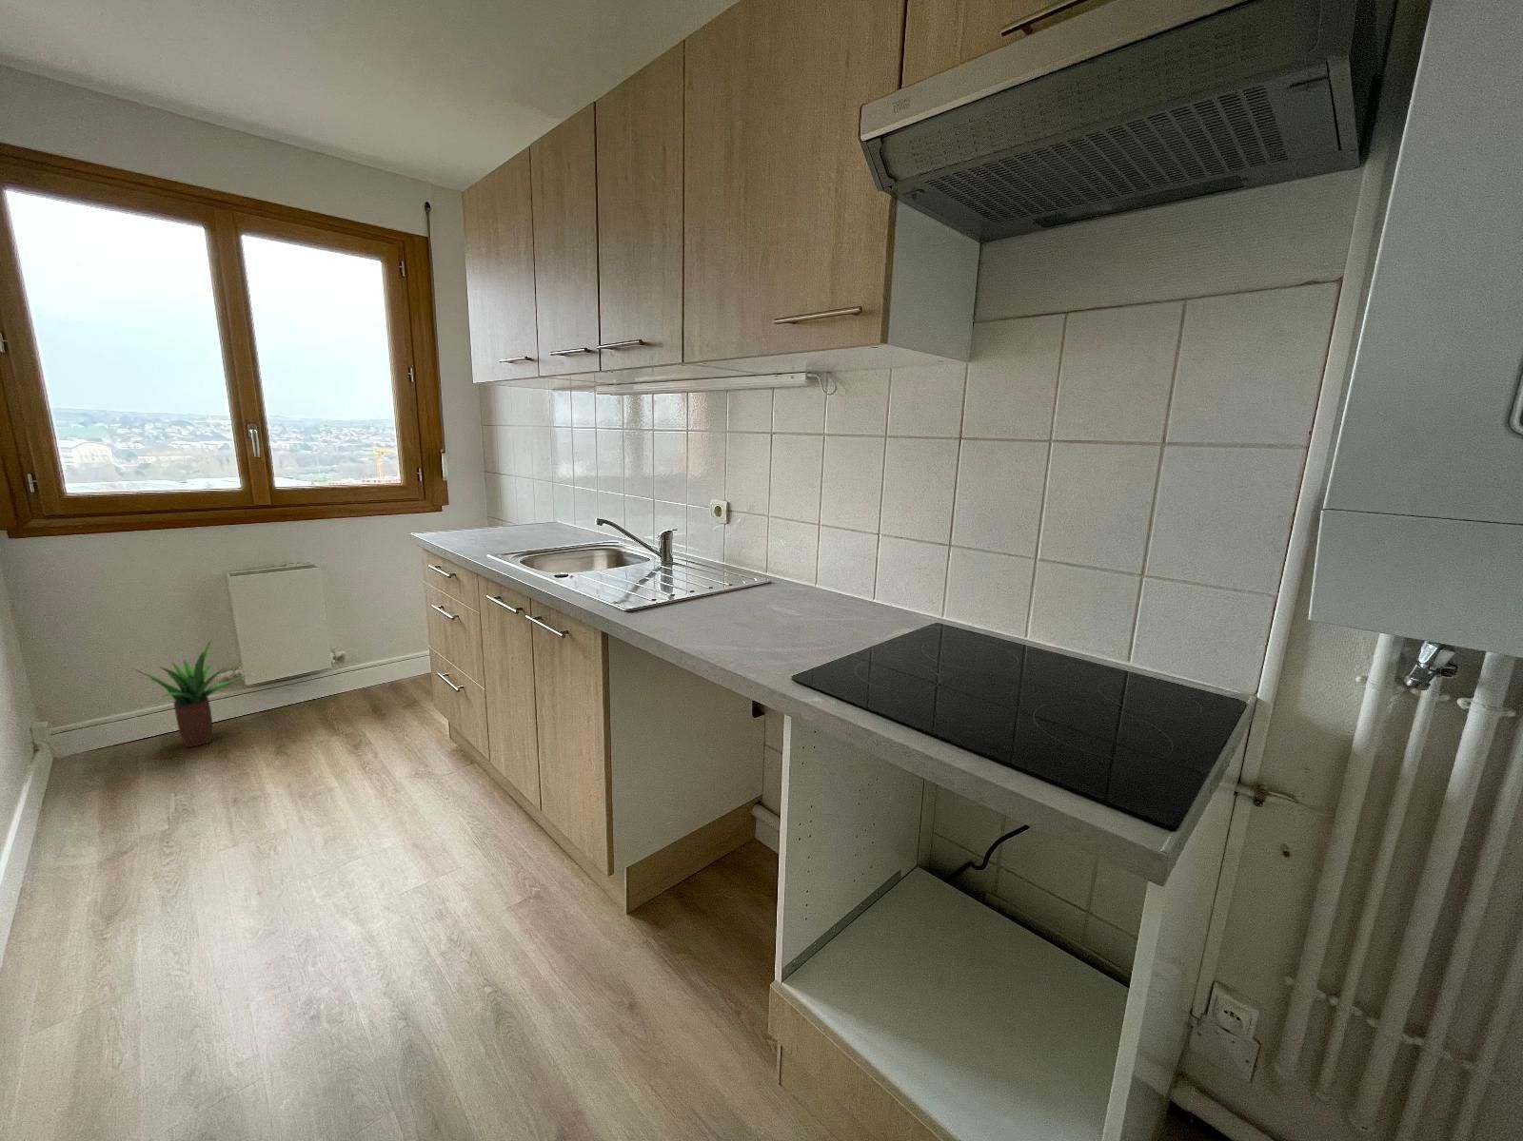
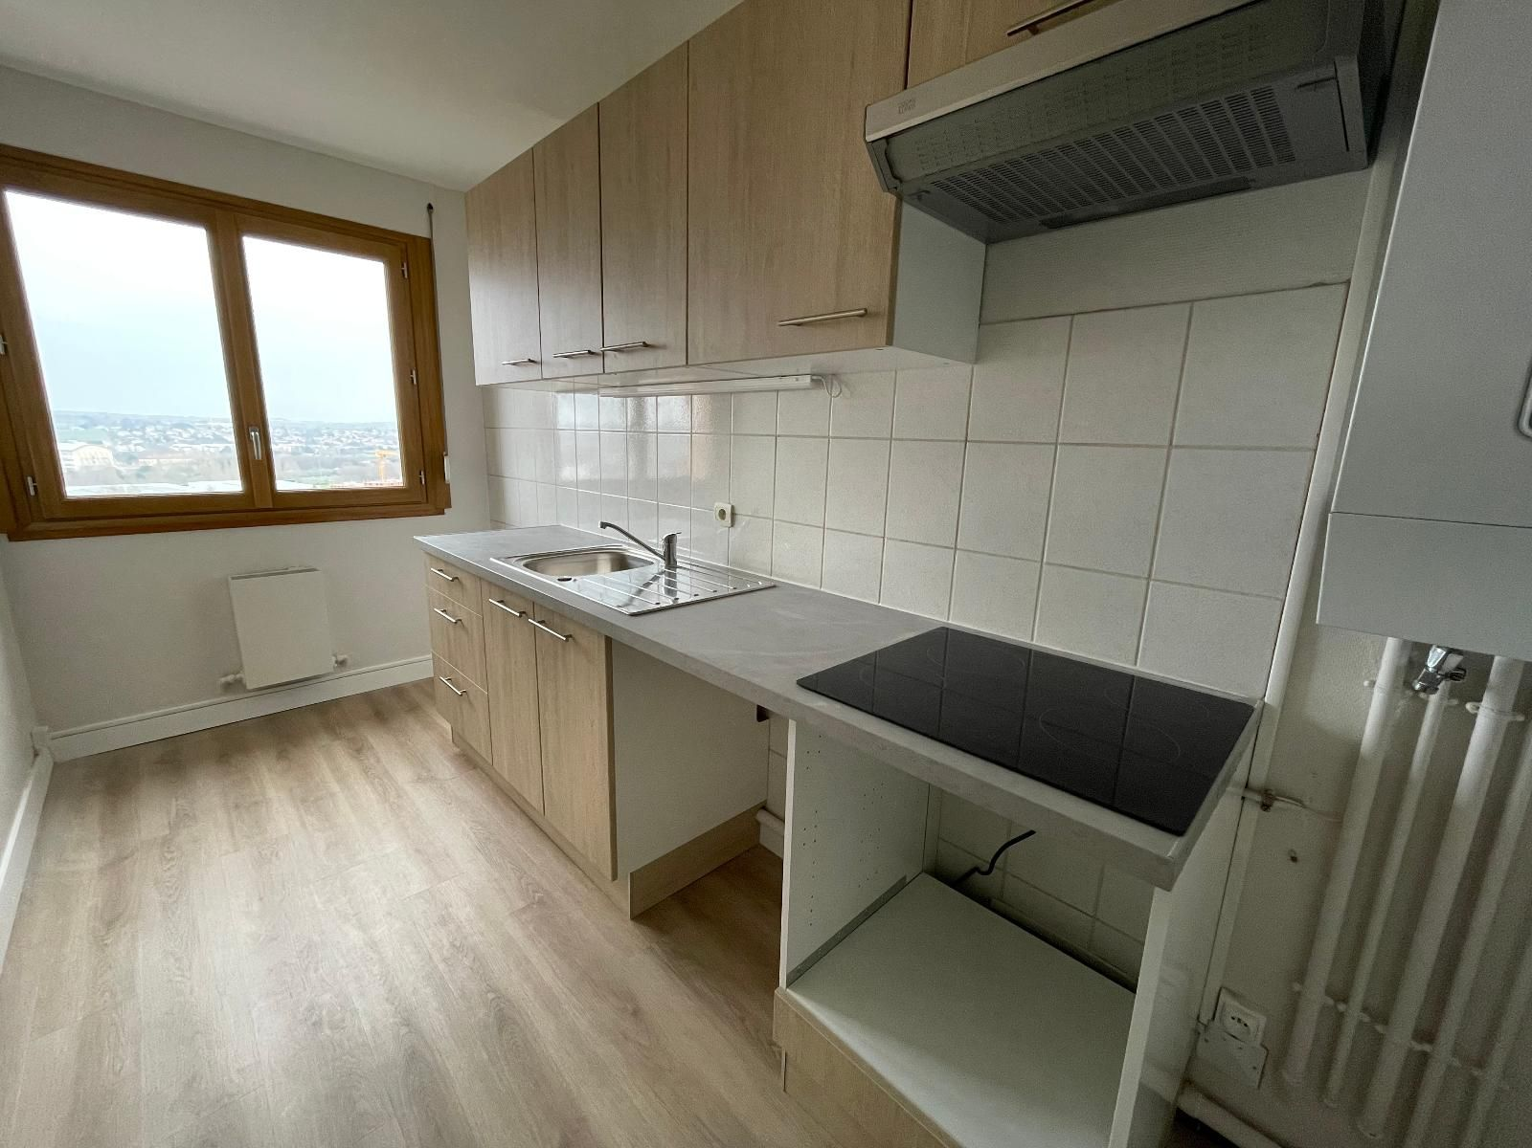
- potted plant (197, 693)
